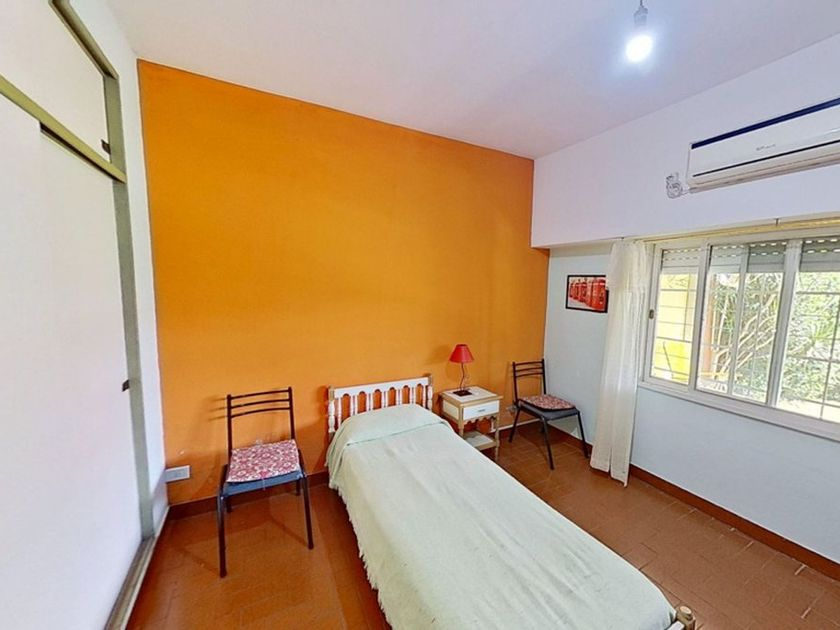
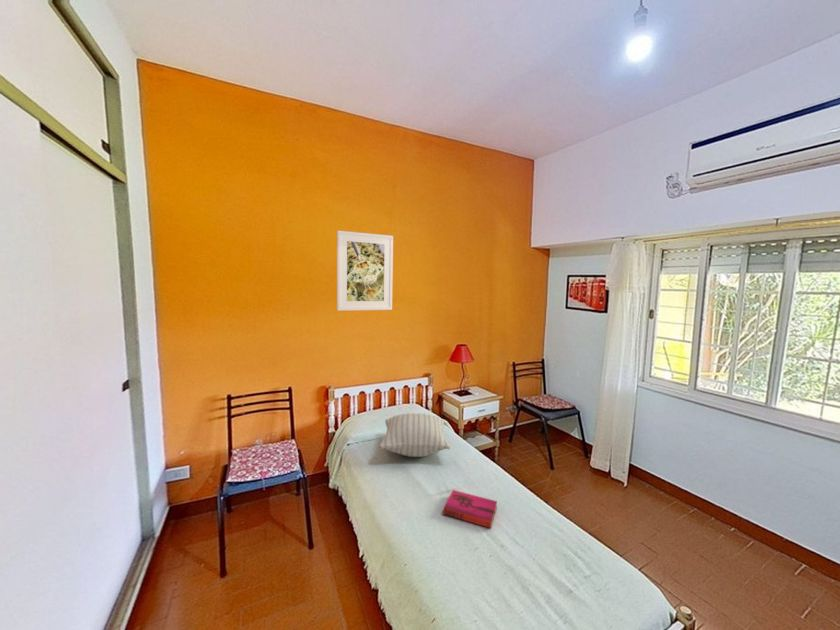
+ pillow (414, 433)
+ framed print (365, 272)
+ hardback book (470, 507)
